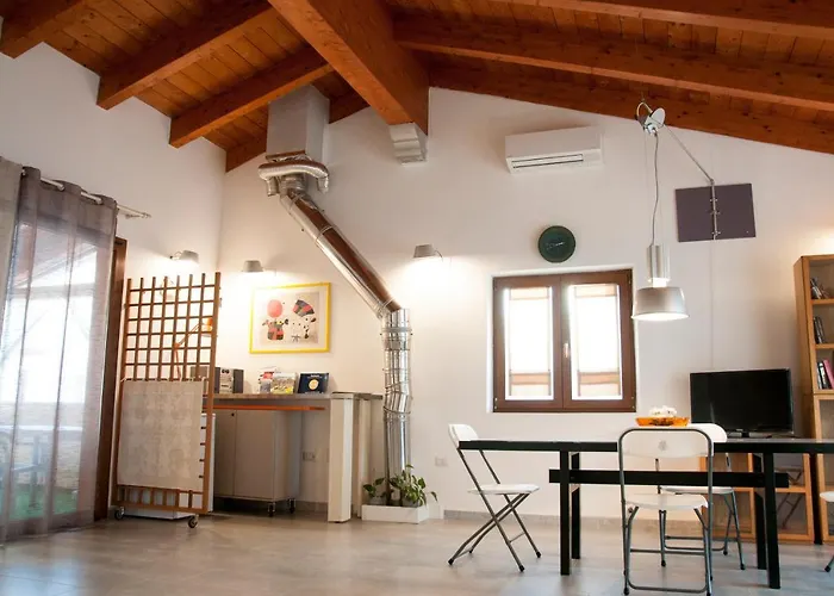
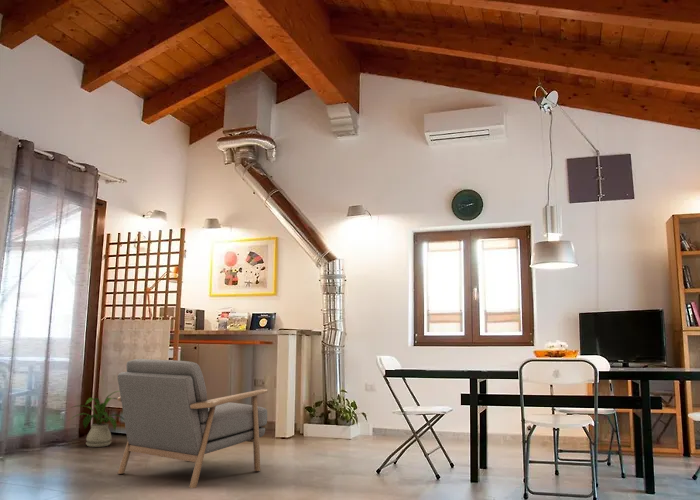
+ armchair (195, 414)
+ house plant (97, 417)
